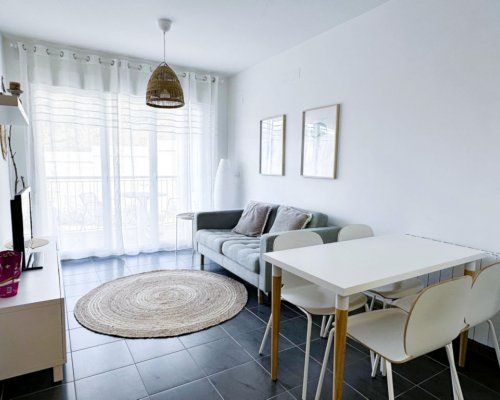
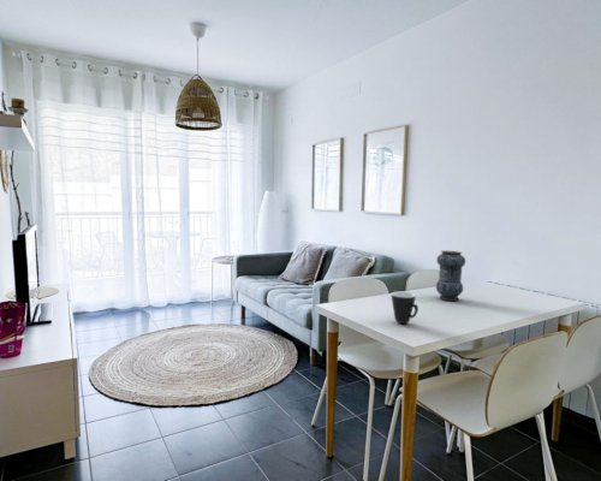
+ mug (405, 309)
+ vase (450, 274)
